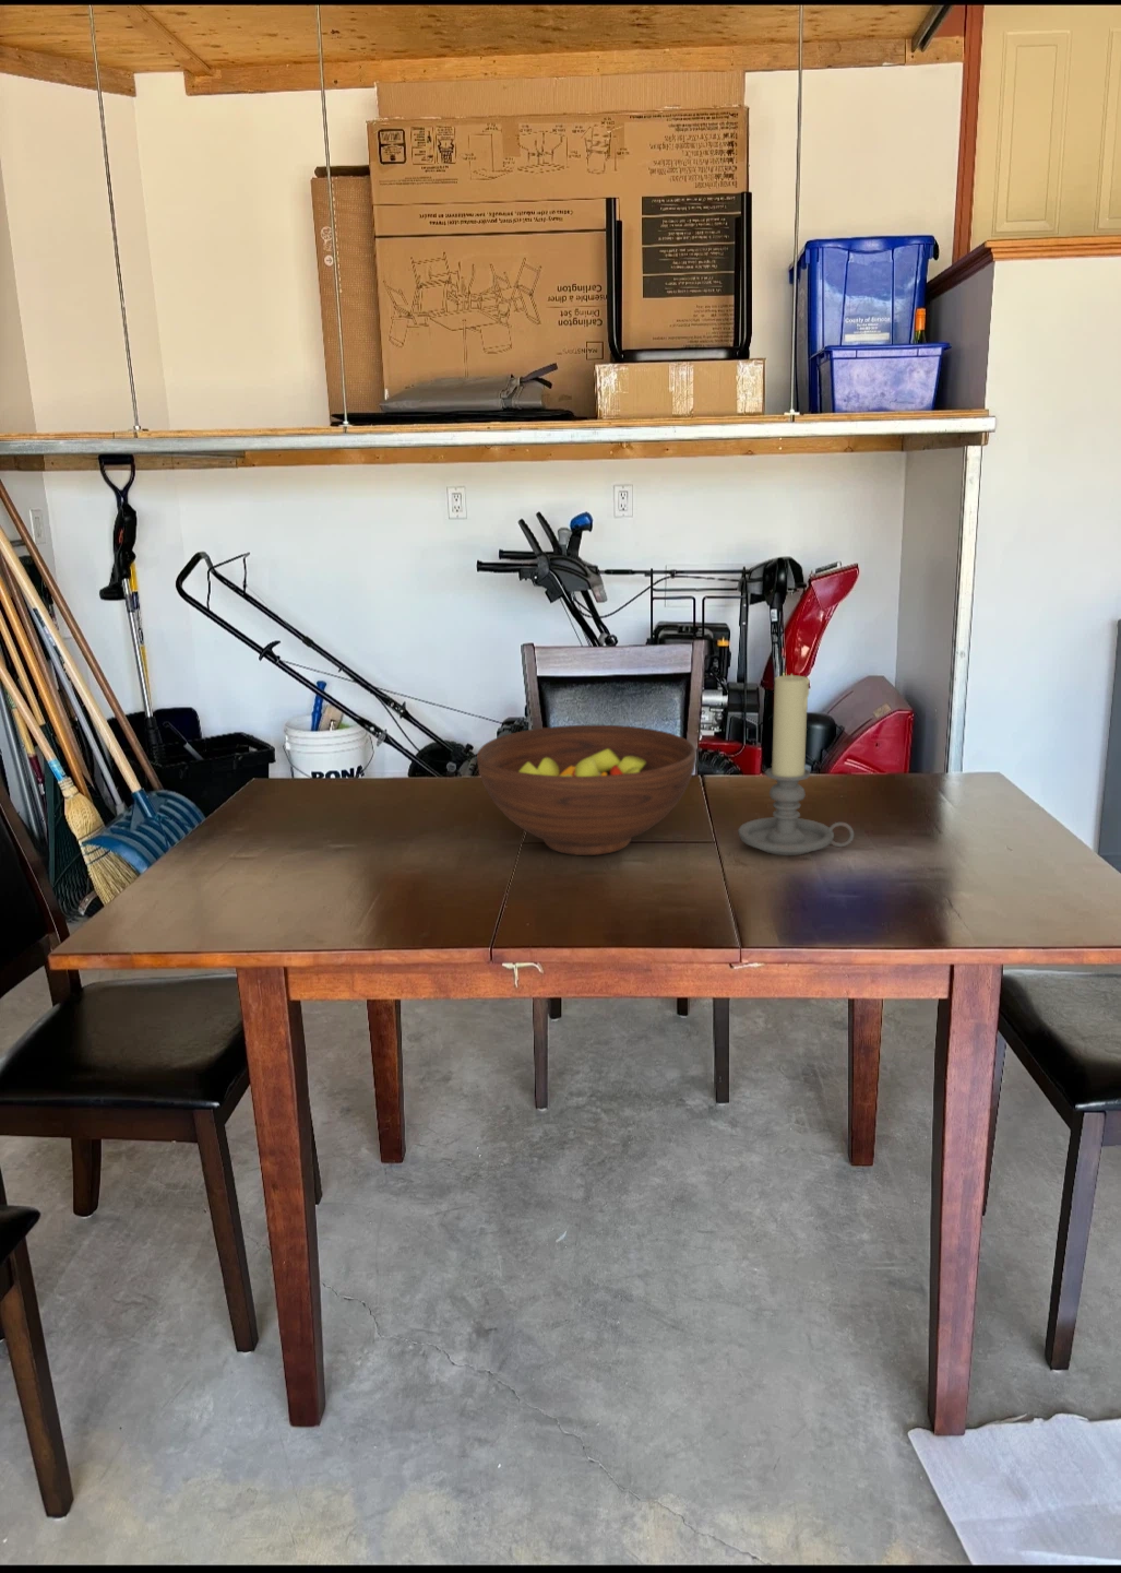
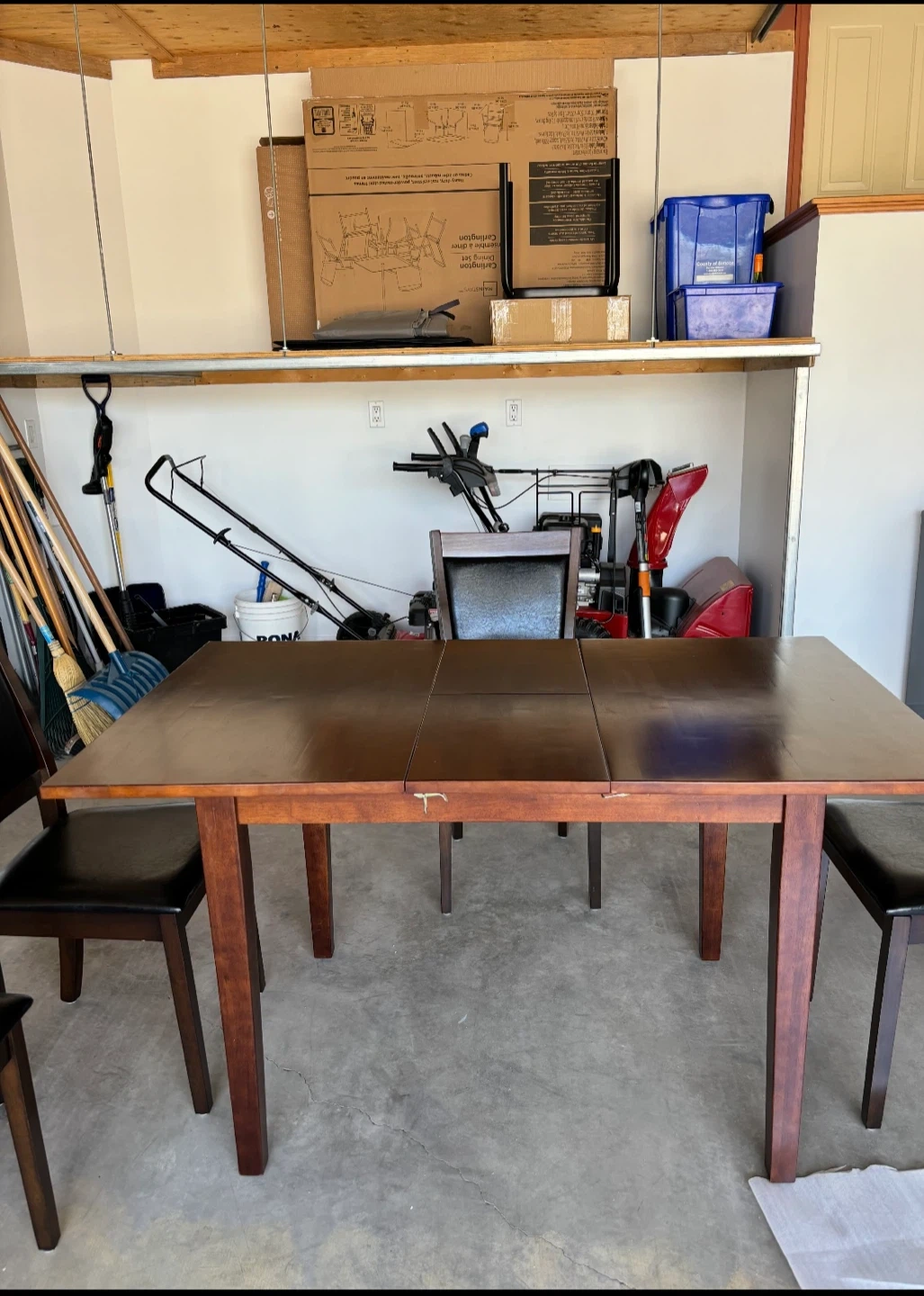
- candle holder (798, 761)
- fruit bowl (586, 796)
